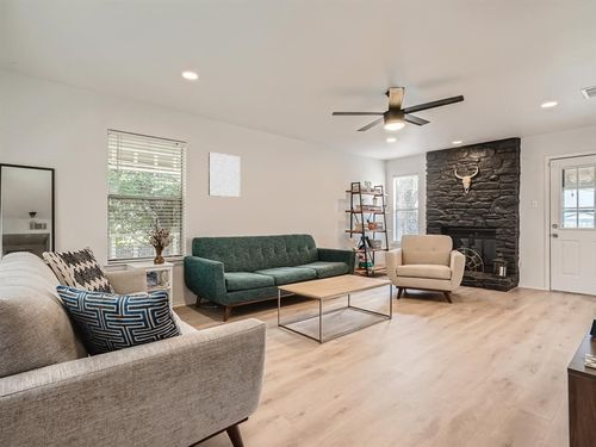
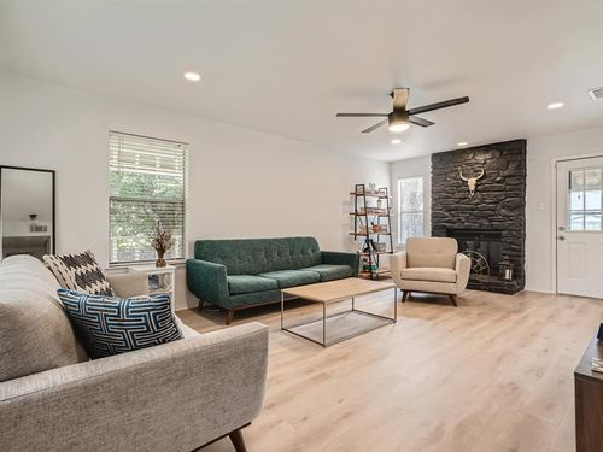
- wall art (224, 175)
